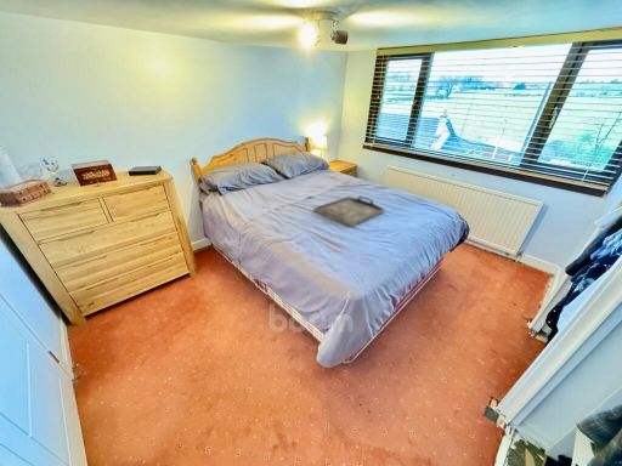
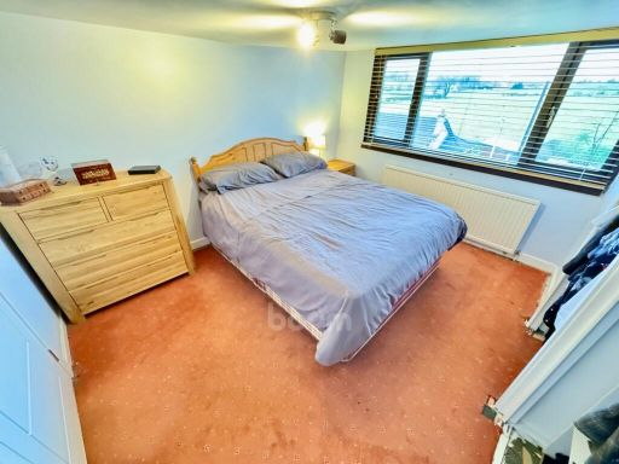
- serving tray (349, 206)
